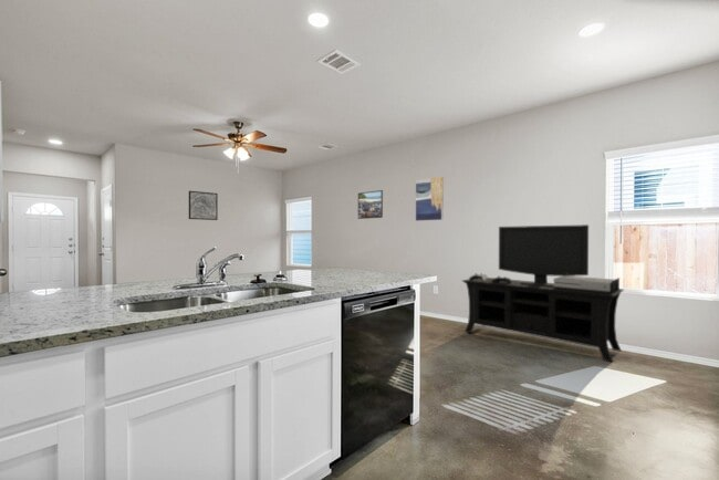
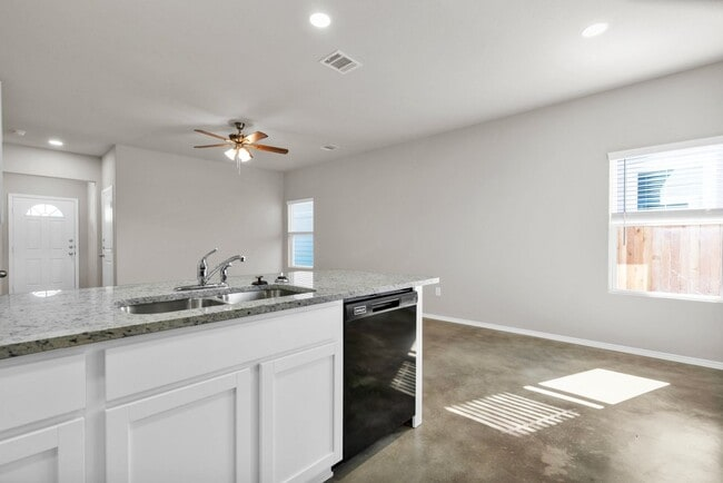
- media console (535, 283)
- wall art (428, 199)
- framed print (369, 205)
- wall art (202, 206)
